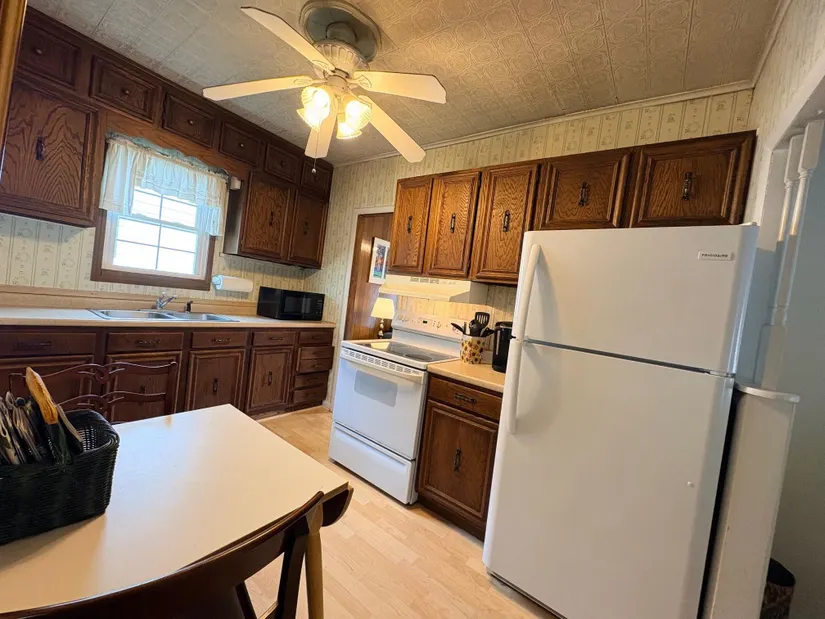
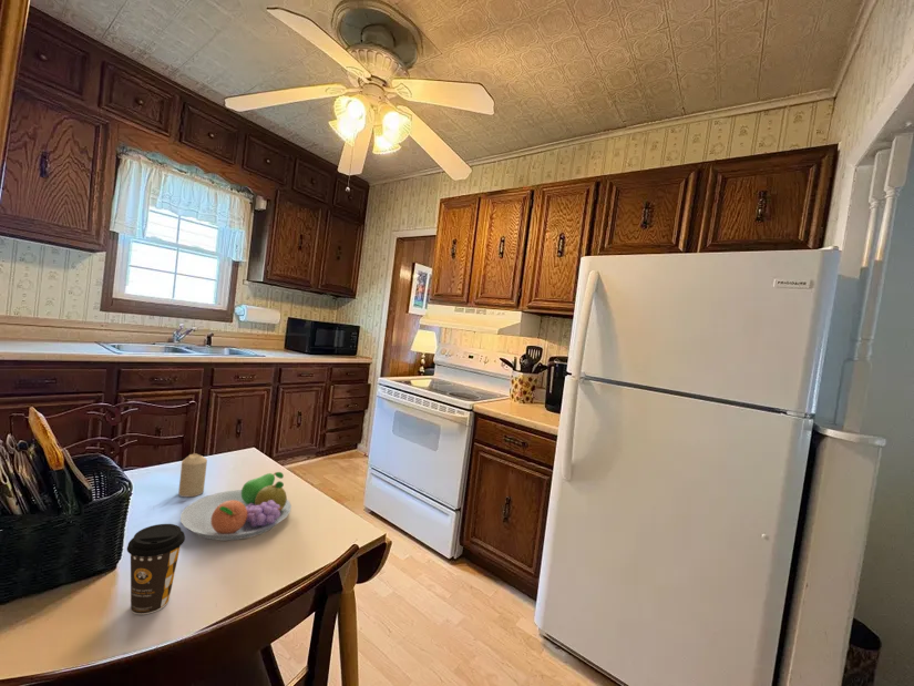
+ fruit bowl (244, 499)
+ candle (193, 473)
+ coffee cup (154, 567)
